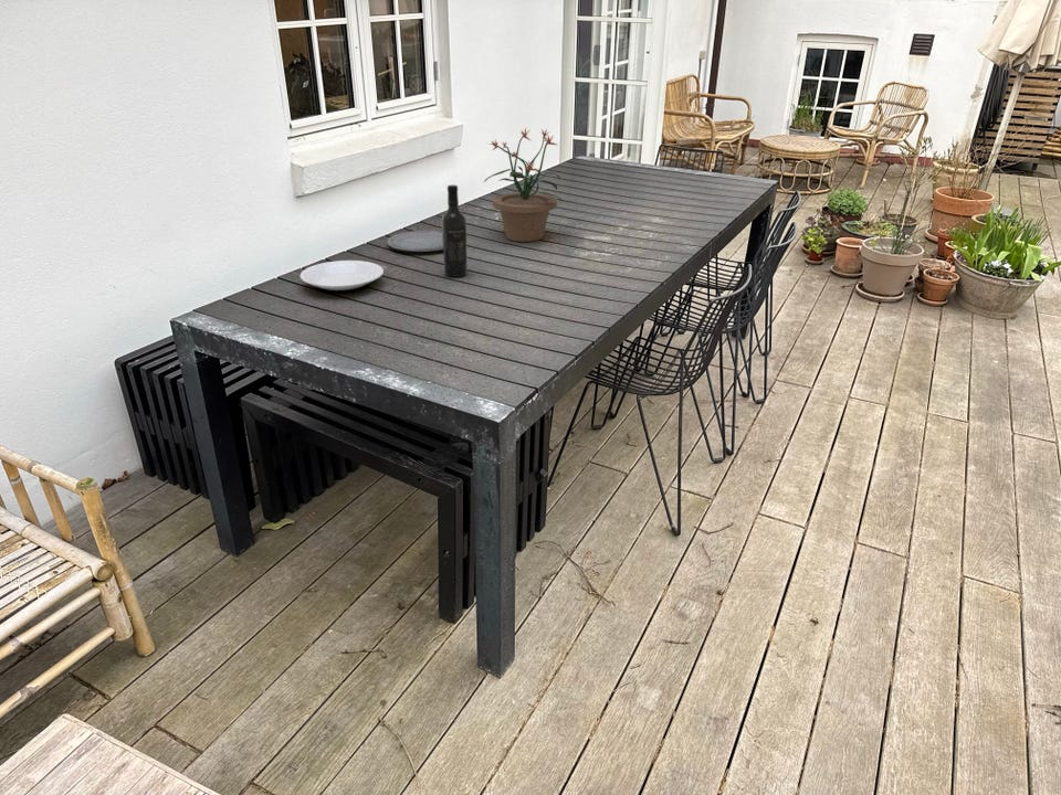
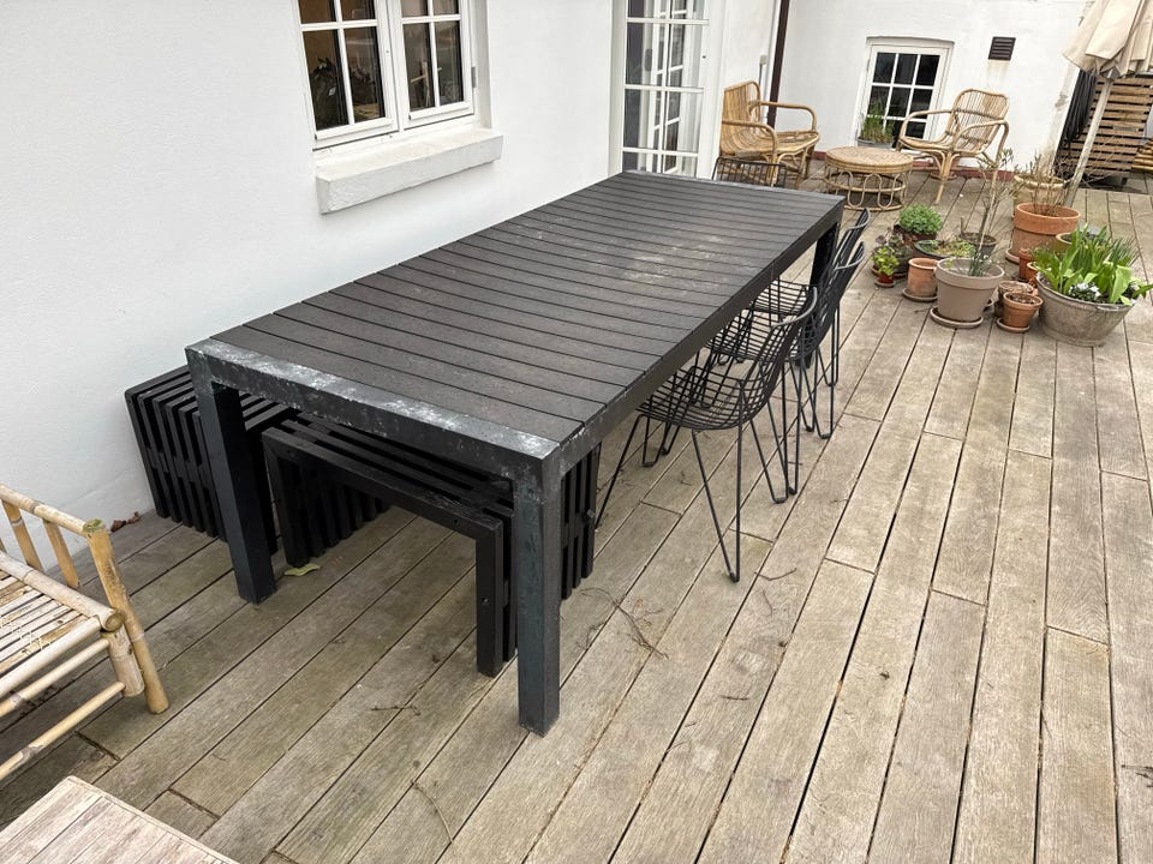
- plate (343, 278)
- potted plant (526, 184)
- plate (423, 242)
- wine bottle (453, 231)
